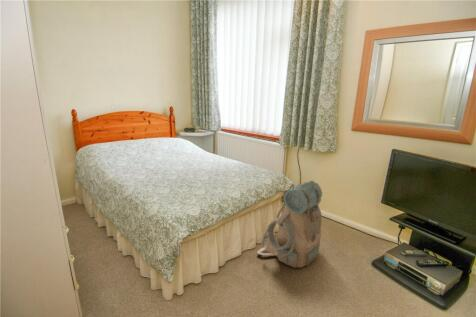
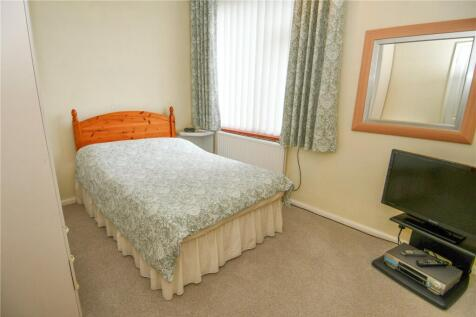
- backpack (294, 219)
